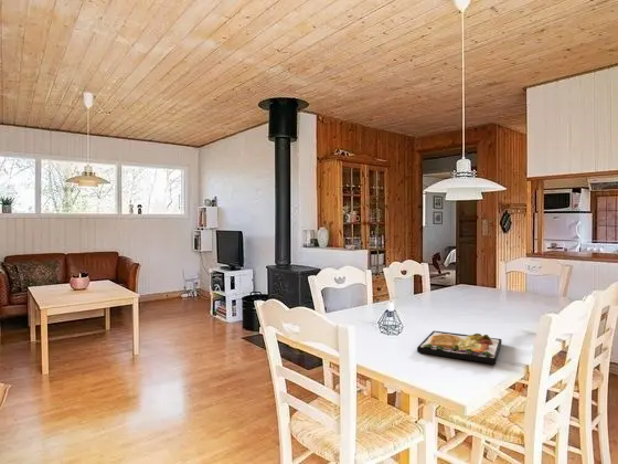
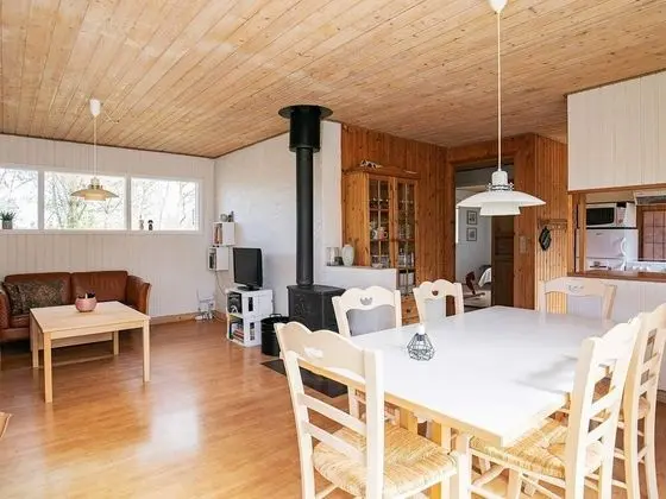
- food plate (460, 342)
